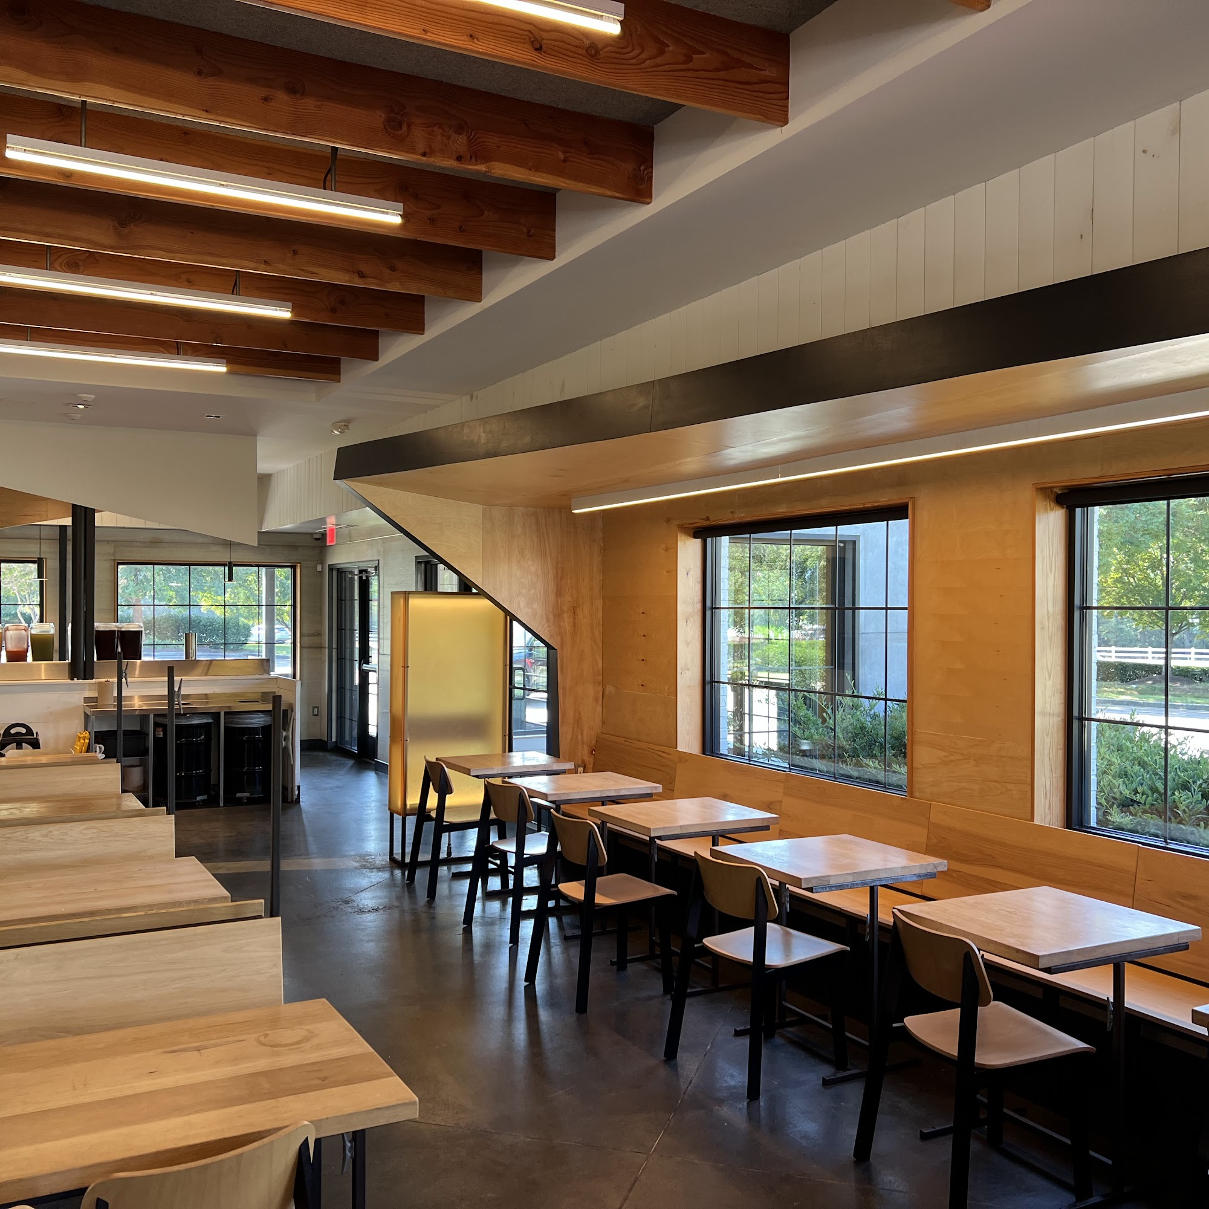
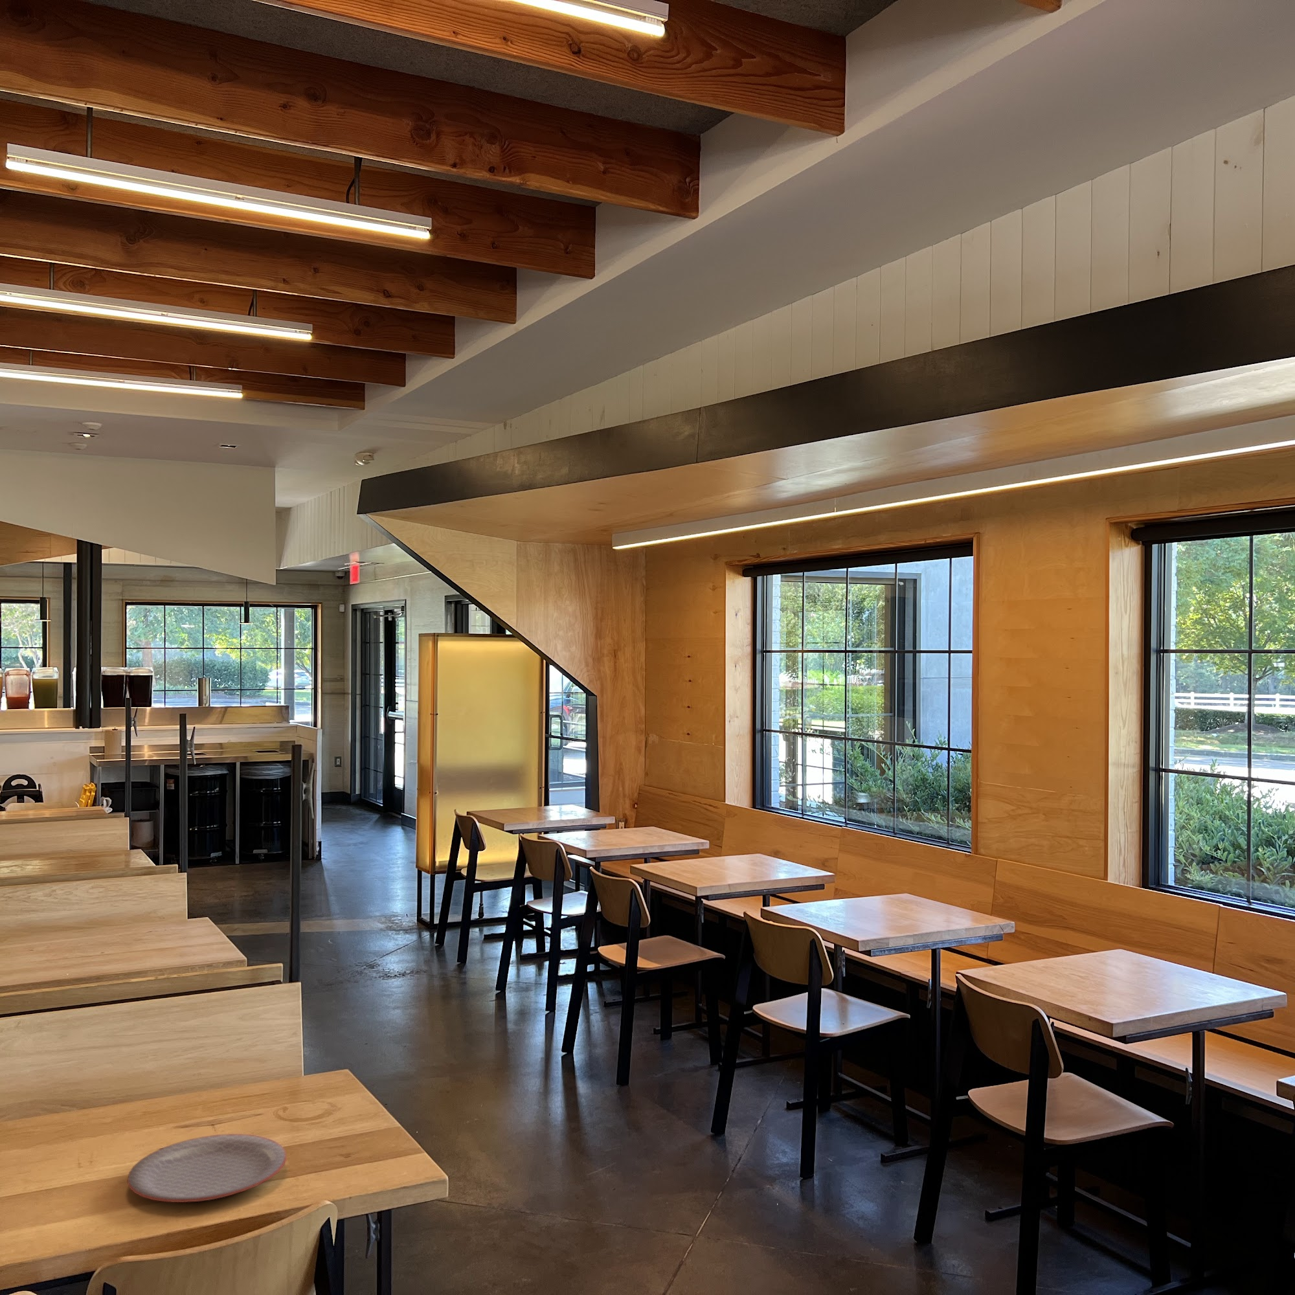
+ plate (209, 1170)
